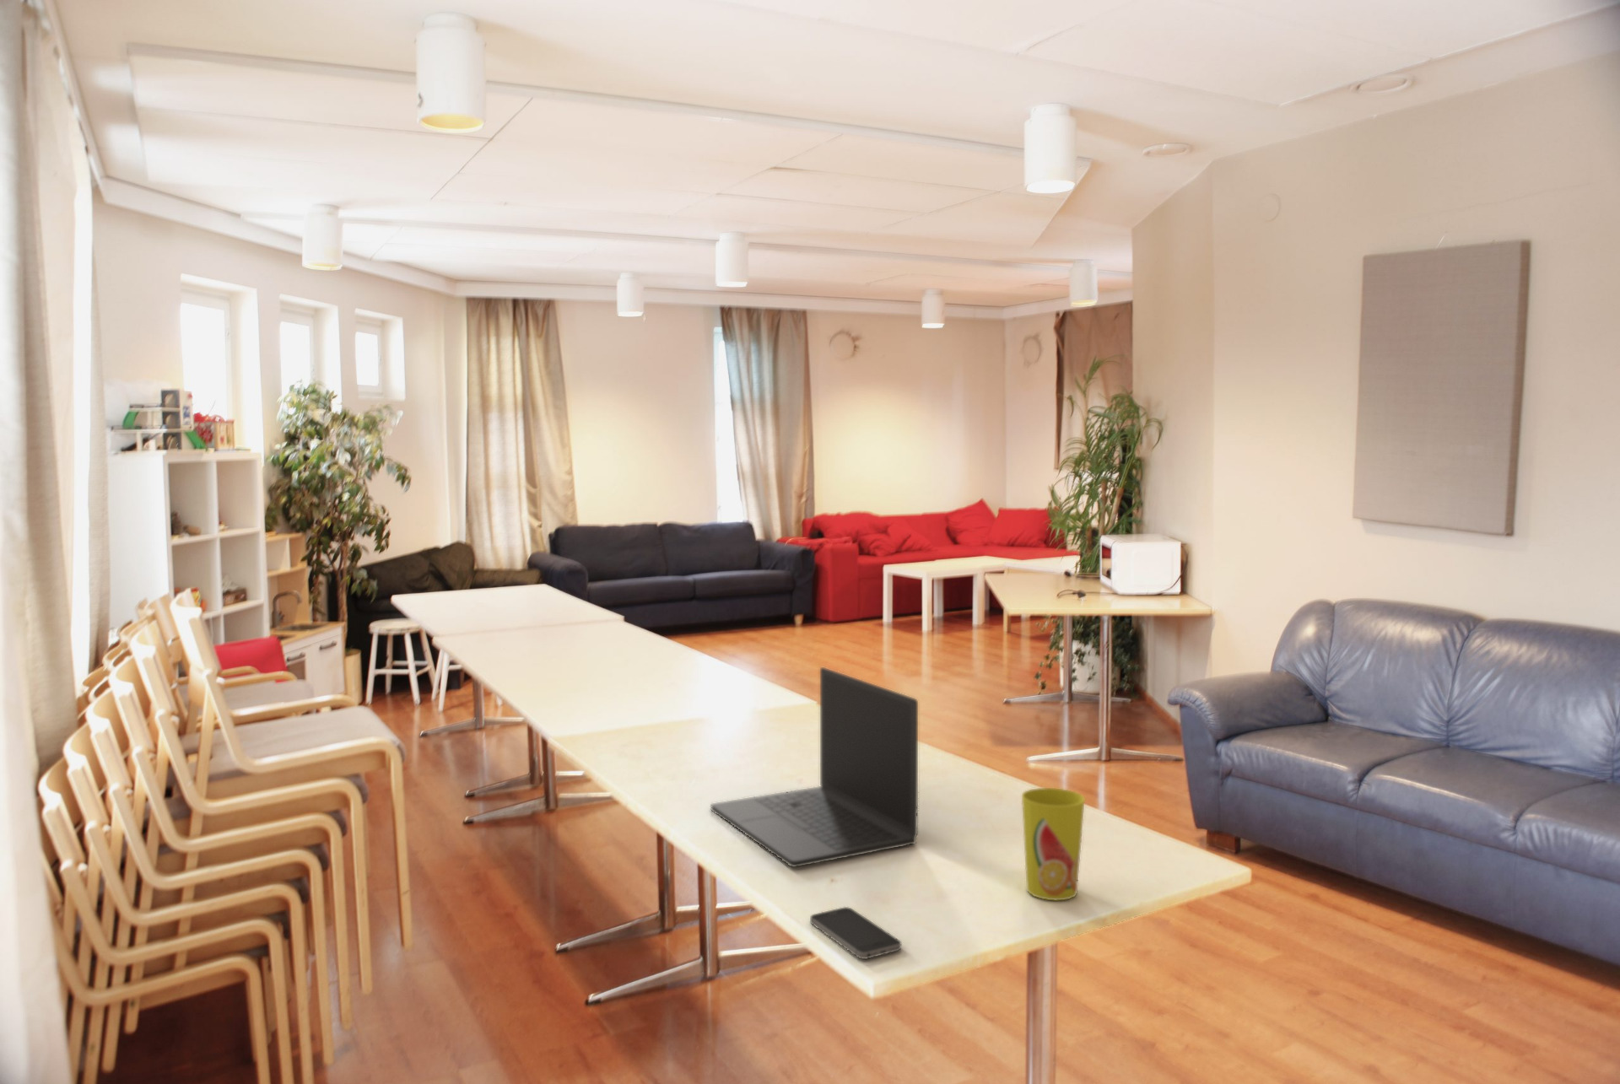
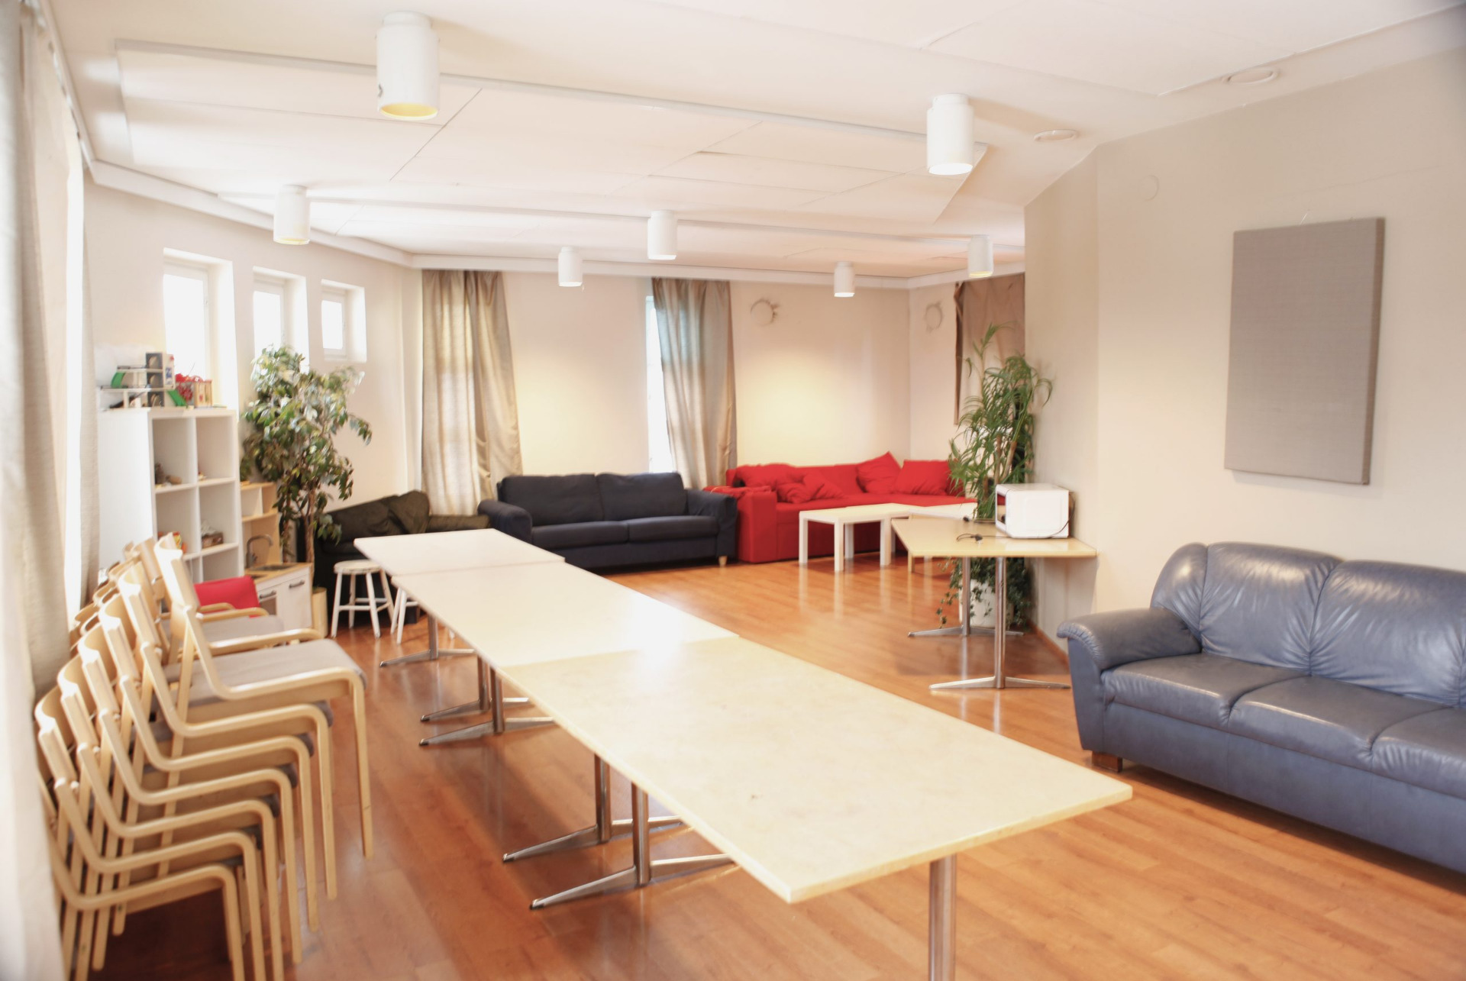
- laptop (820, 756)
- cup (1053, 843)
- smartphone (854, 932)
